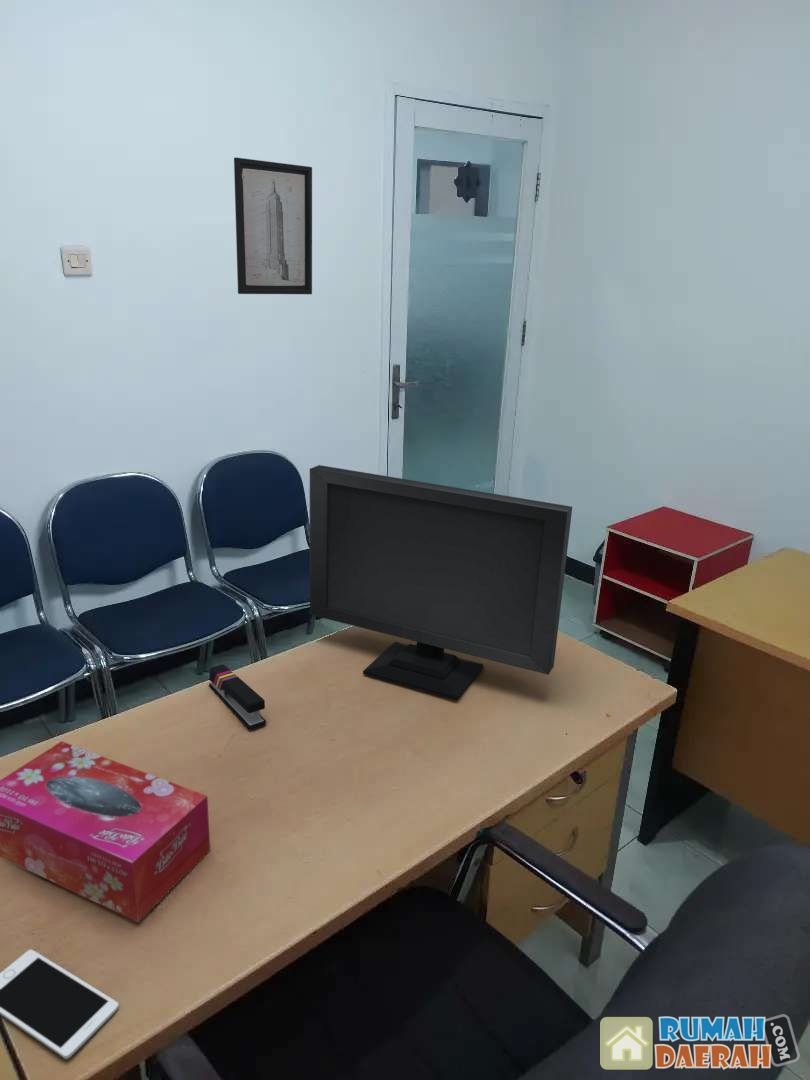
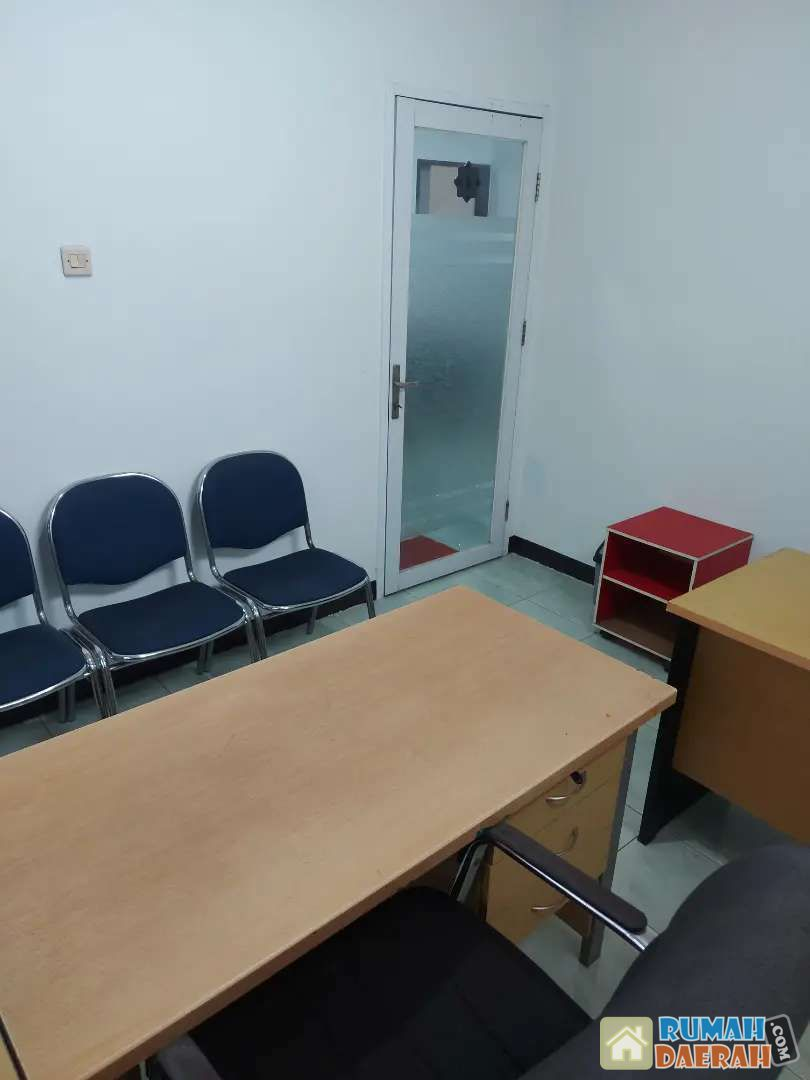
- stapler (236, 692)
- cell phone (47, 1000)
- wall art (275, 230)
- tissue box (96, 823)
- computer monitor (426, 582)
